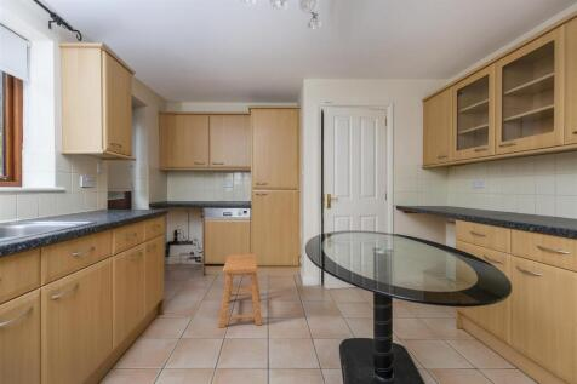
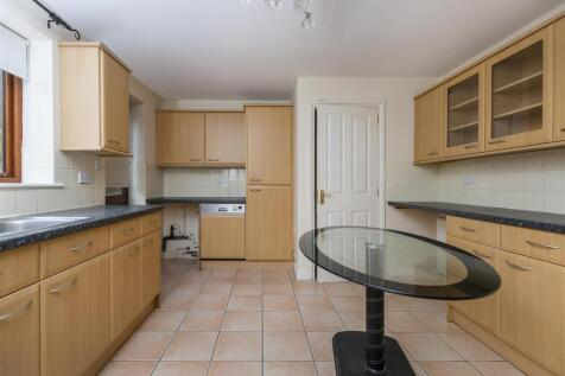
- stool (241, 288)
